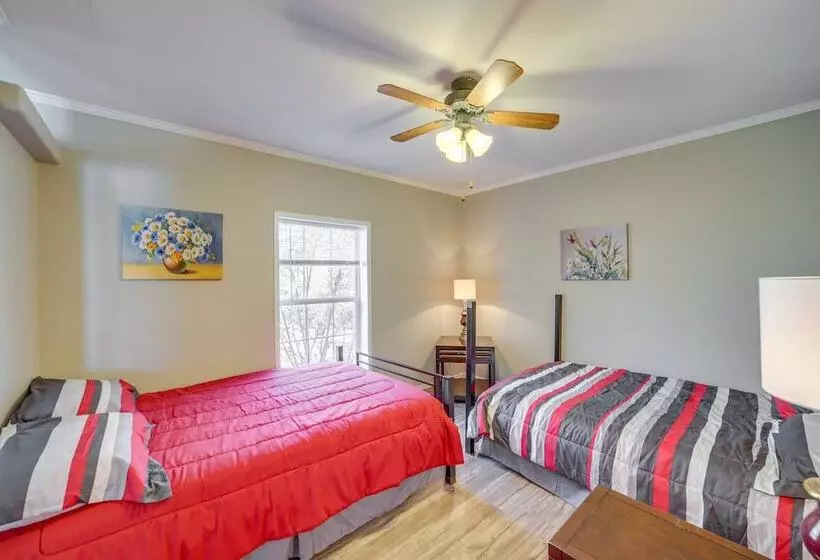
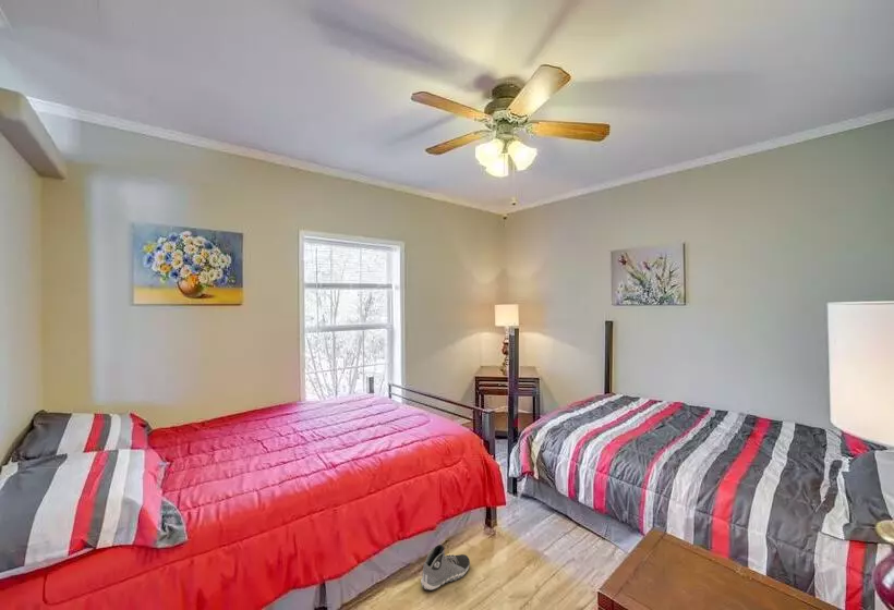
+ sneaker (447, 560)
